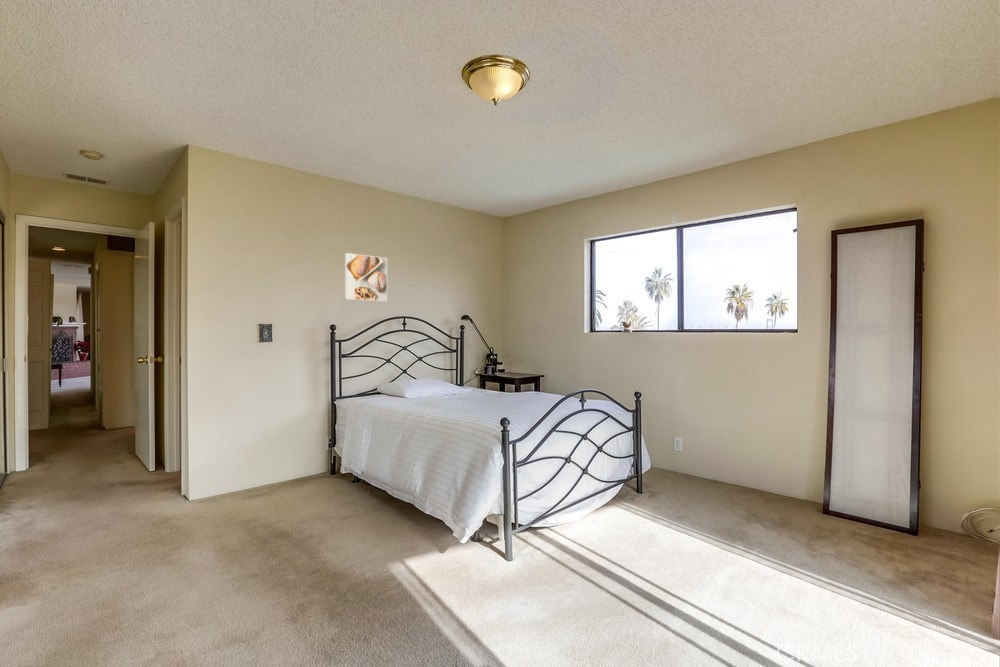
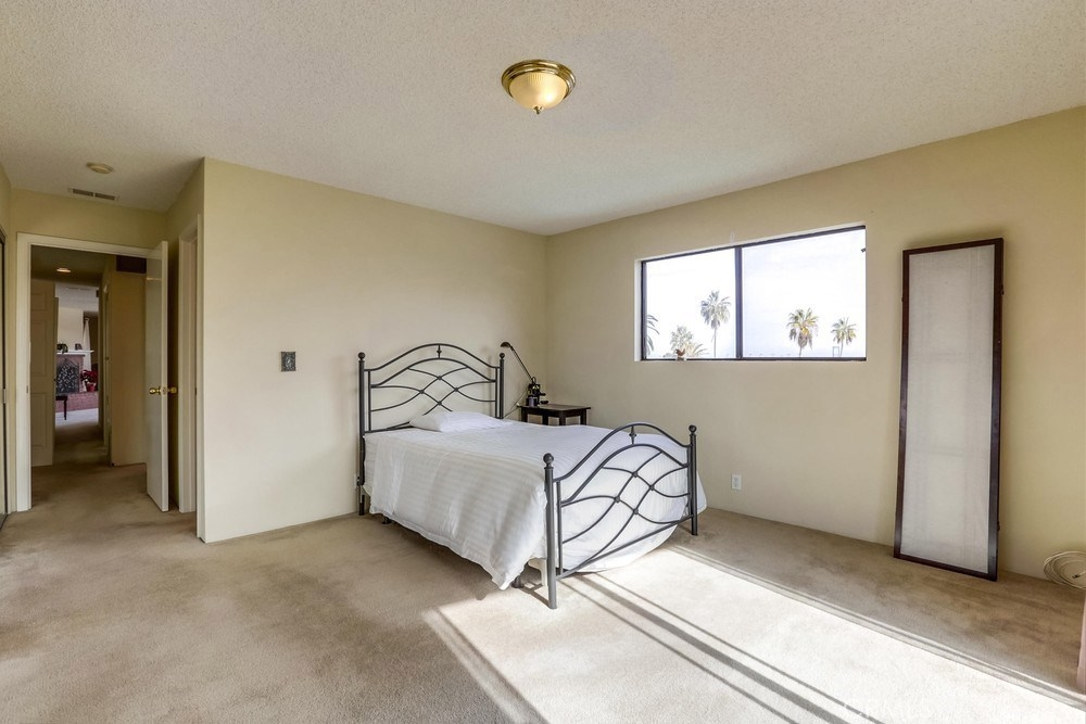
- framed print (366, 277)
